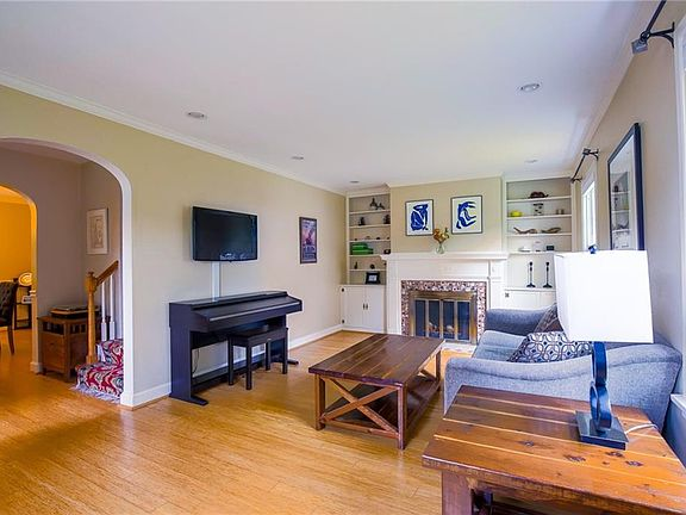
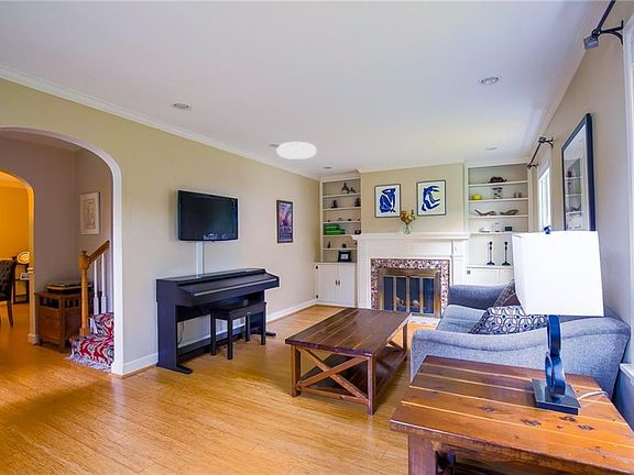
+ ceiling light (296, 151)
